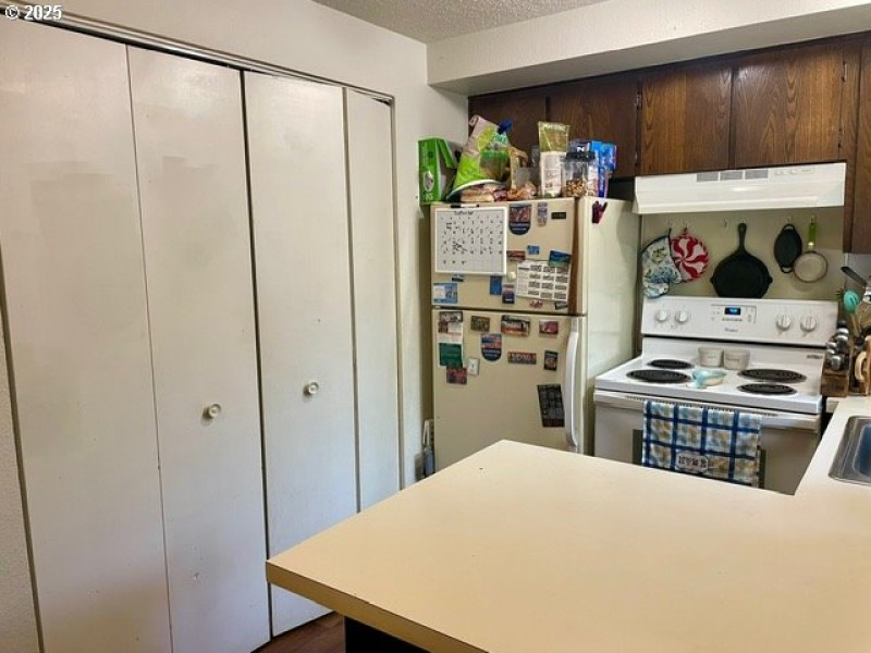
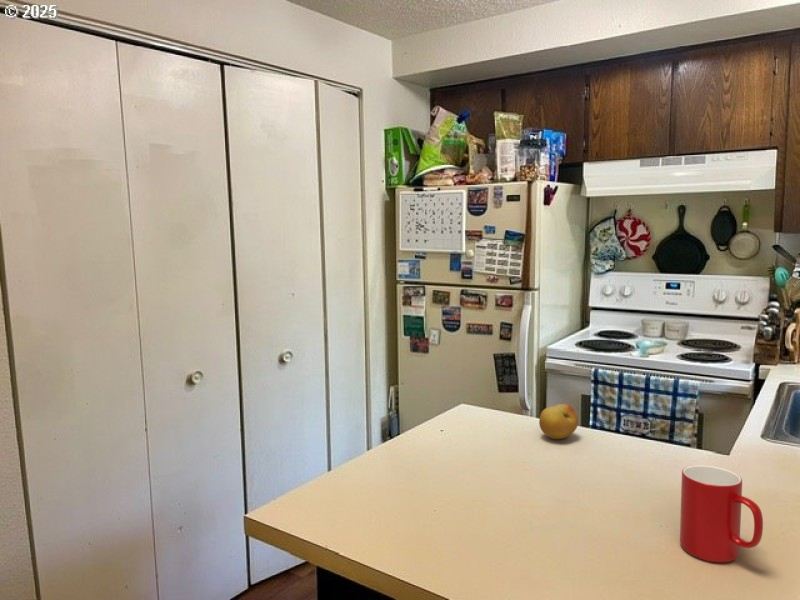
+ fruit (558, 421)
+ cup (717, 517)
